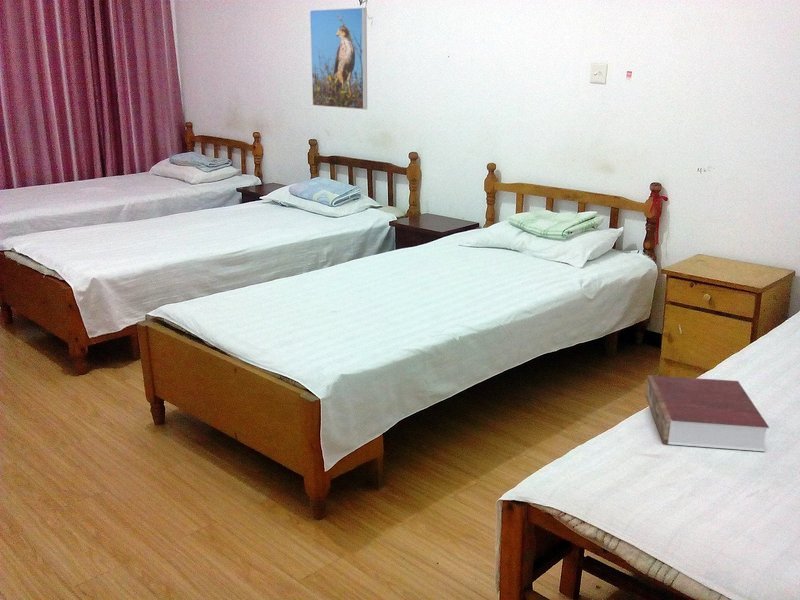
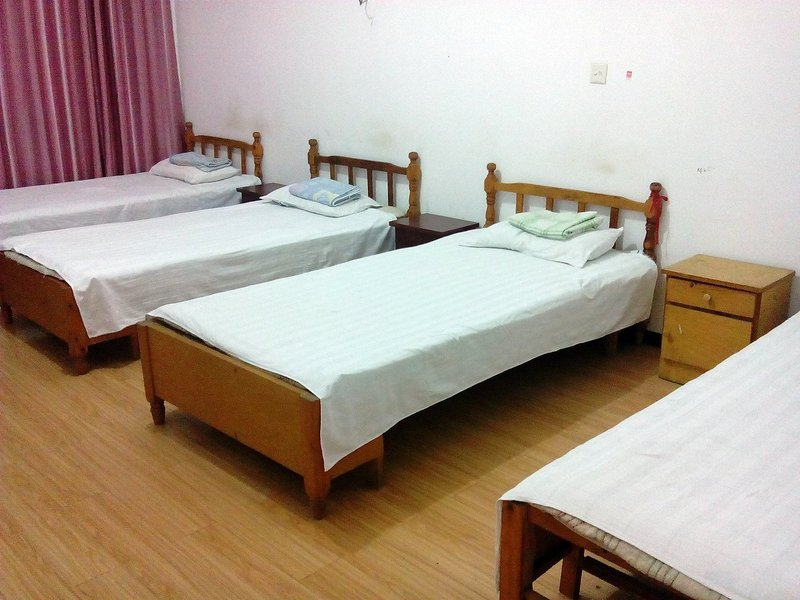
- book (702, 410)
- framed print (338, 59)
